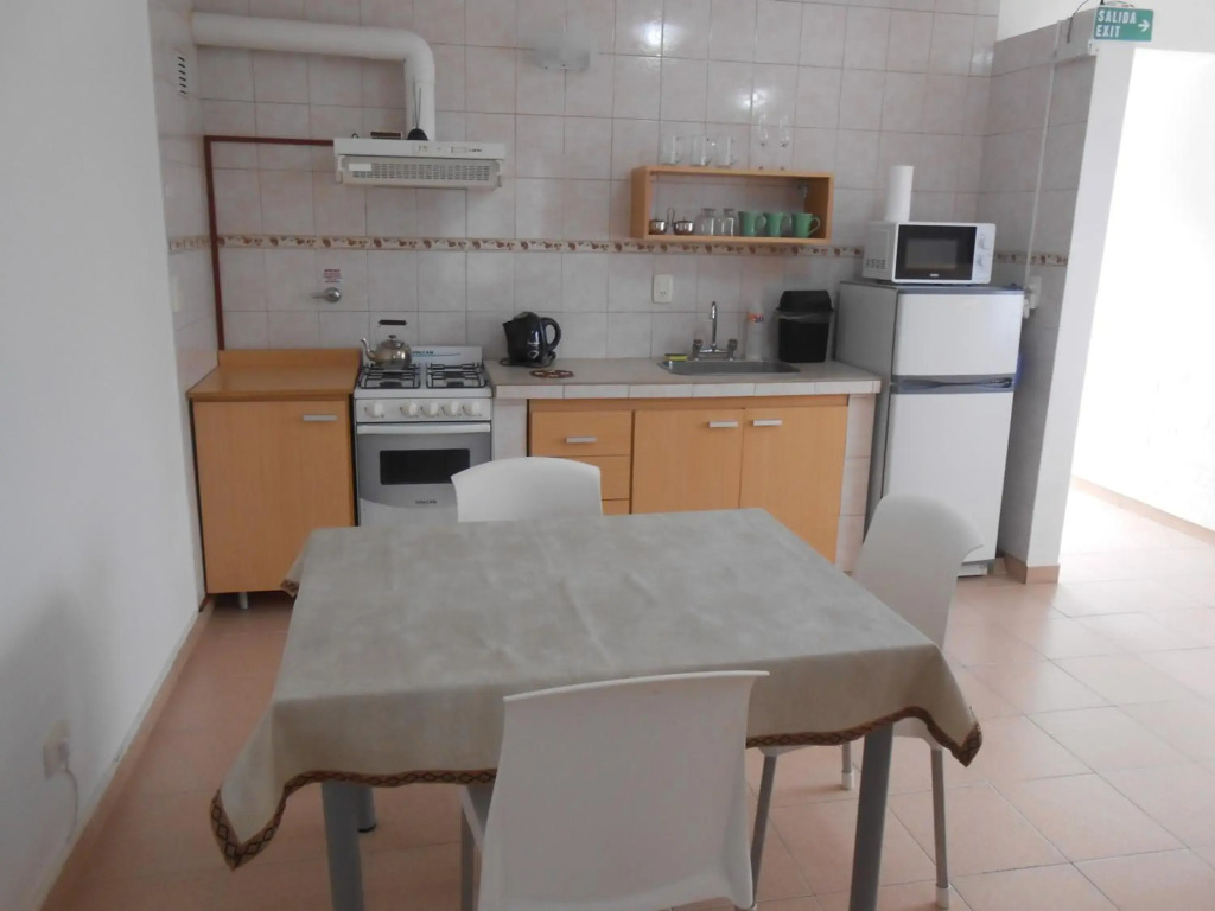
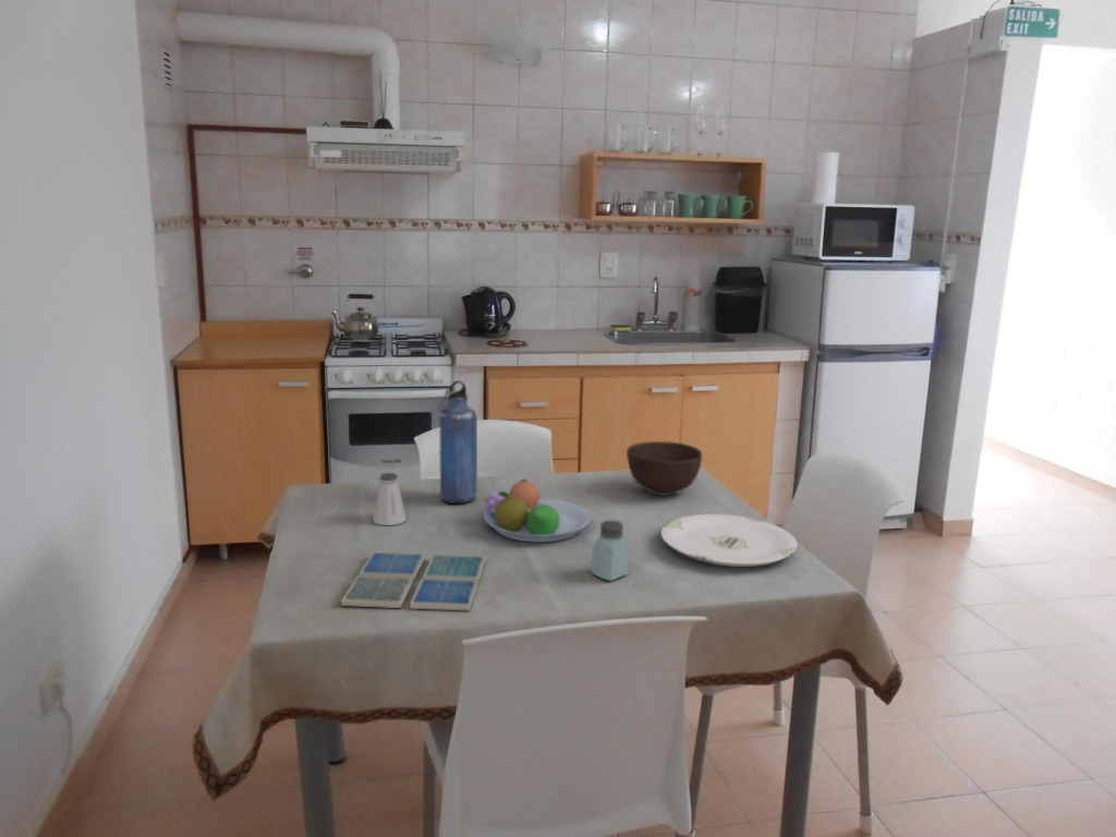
+ fruit bowl (535, 507)
+ saltshaker (389, 497)
+ plate (727, 542)
+ bowl (663, 471)
+ saltshaker (610, 549)
+ drink coaster (420, 581)
+ water bottle (457, 440)
